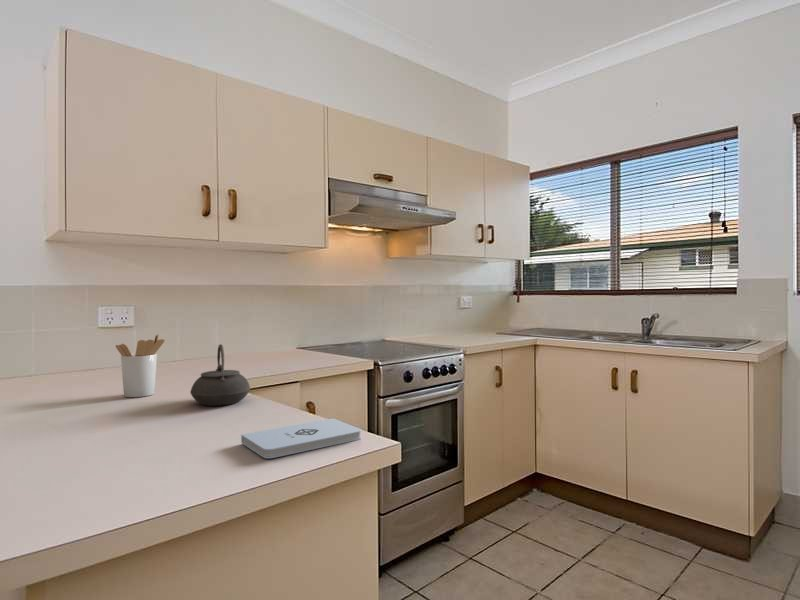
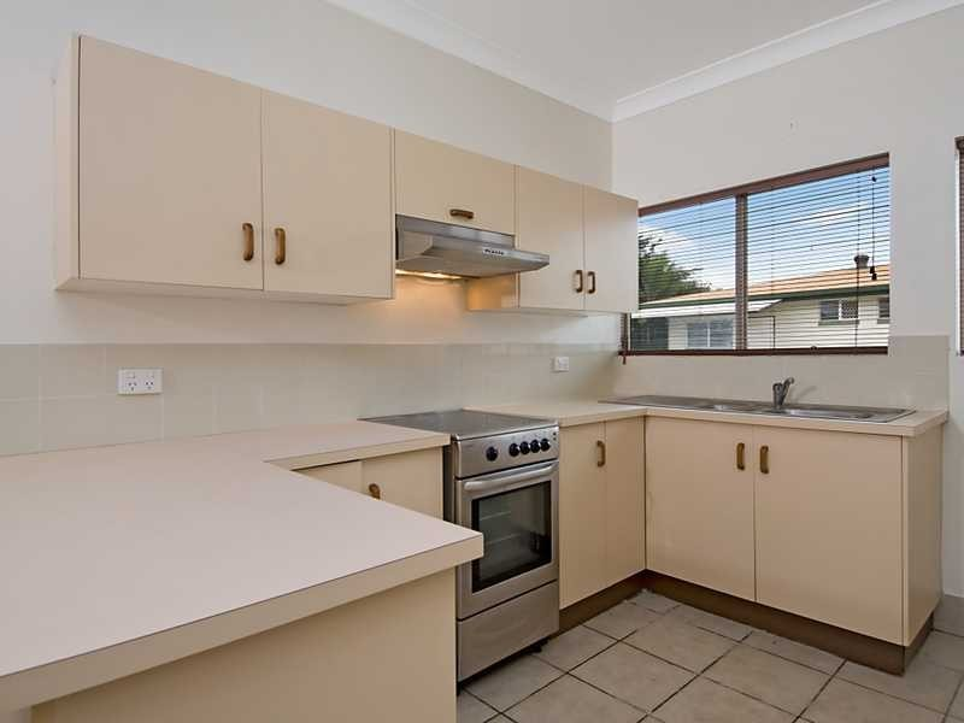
- notepad (303, 436)
- teapot (220, 372)
- utensil holder (143, 365)
